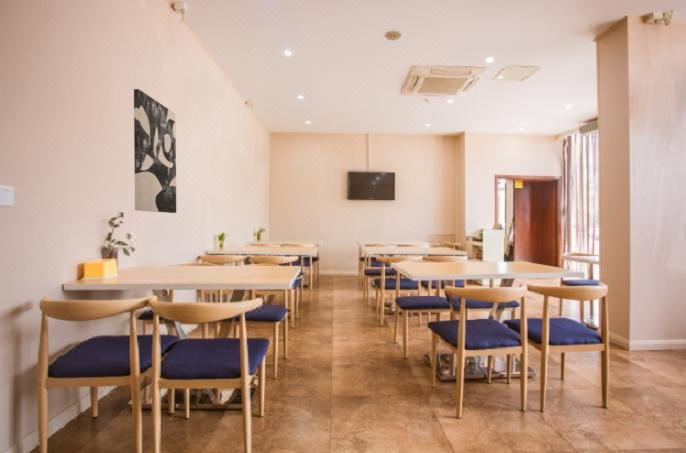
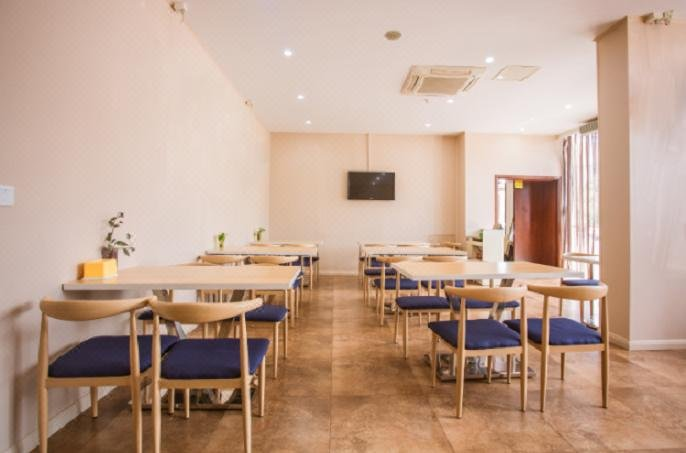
- wall art (157, 157)
